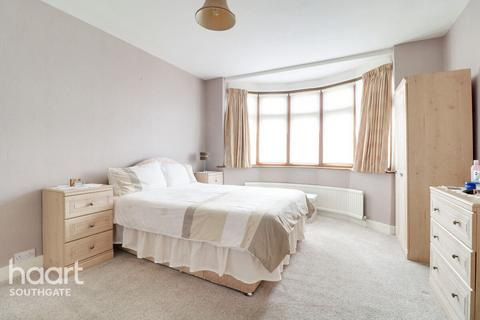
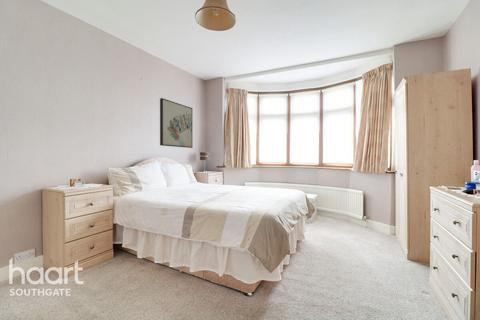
+ wall art (177, 125)
